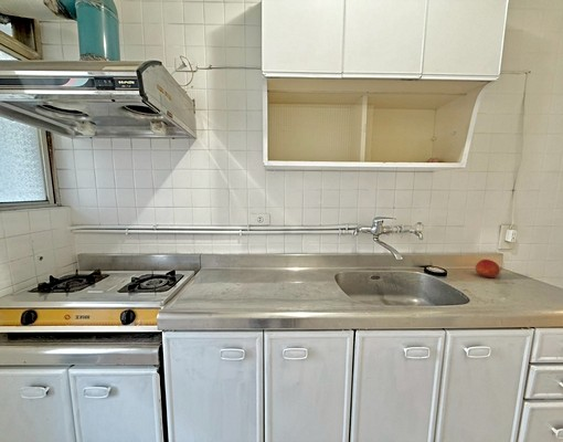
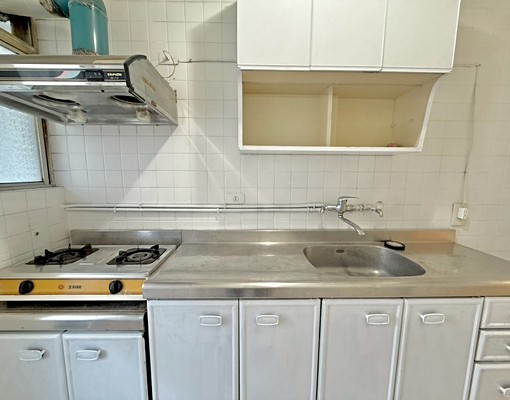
- fruit (487, 267)
